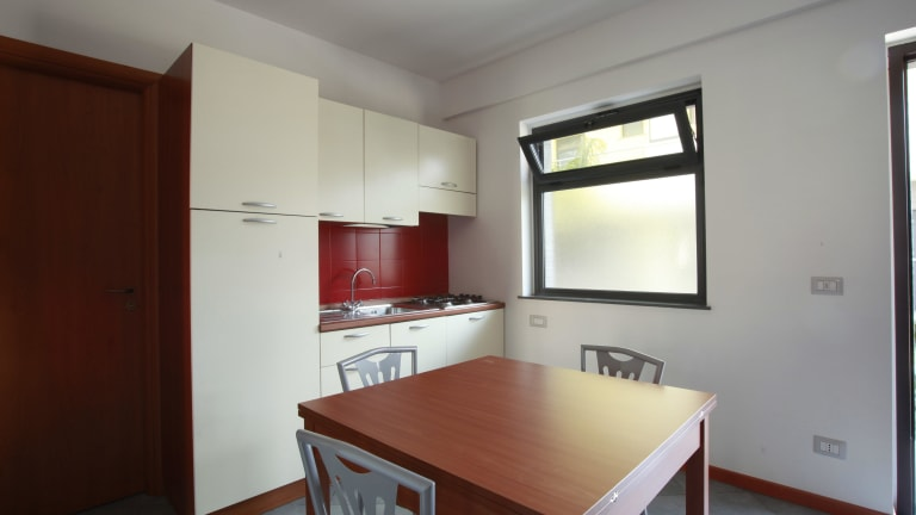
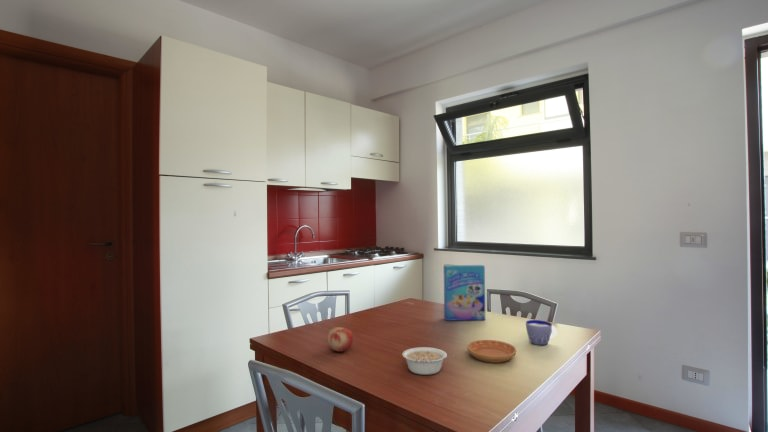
+ fruit (340, 338)
+ saucer (491, 351)
+ cereal box (464, 292)
+ legume (426, 360)
+ cup (542, 332)
